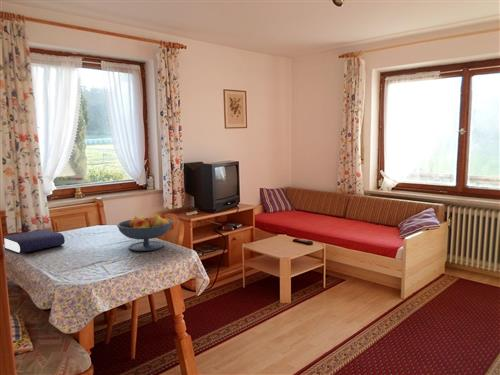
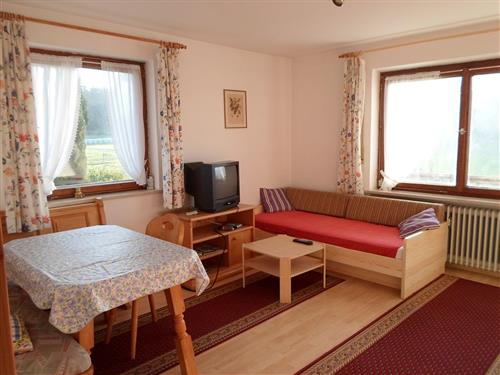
- fruit bowl (145, 230)
- book (34, 241)
